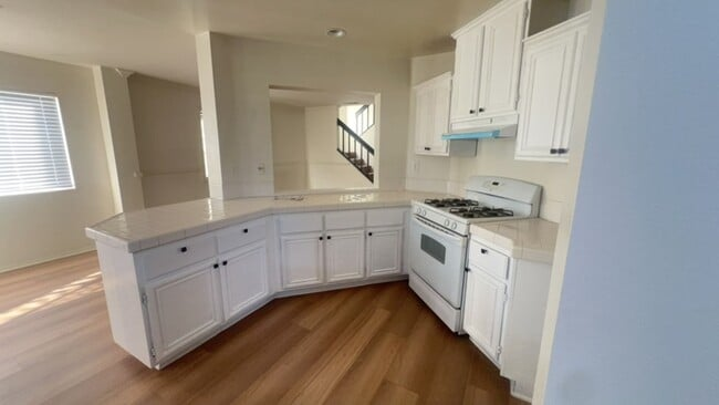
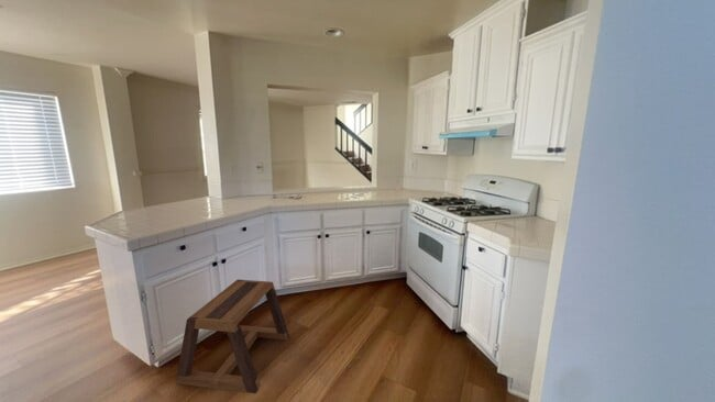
+ stool (237, 327)
